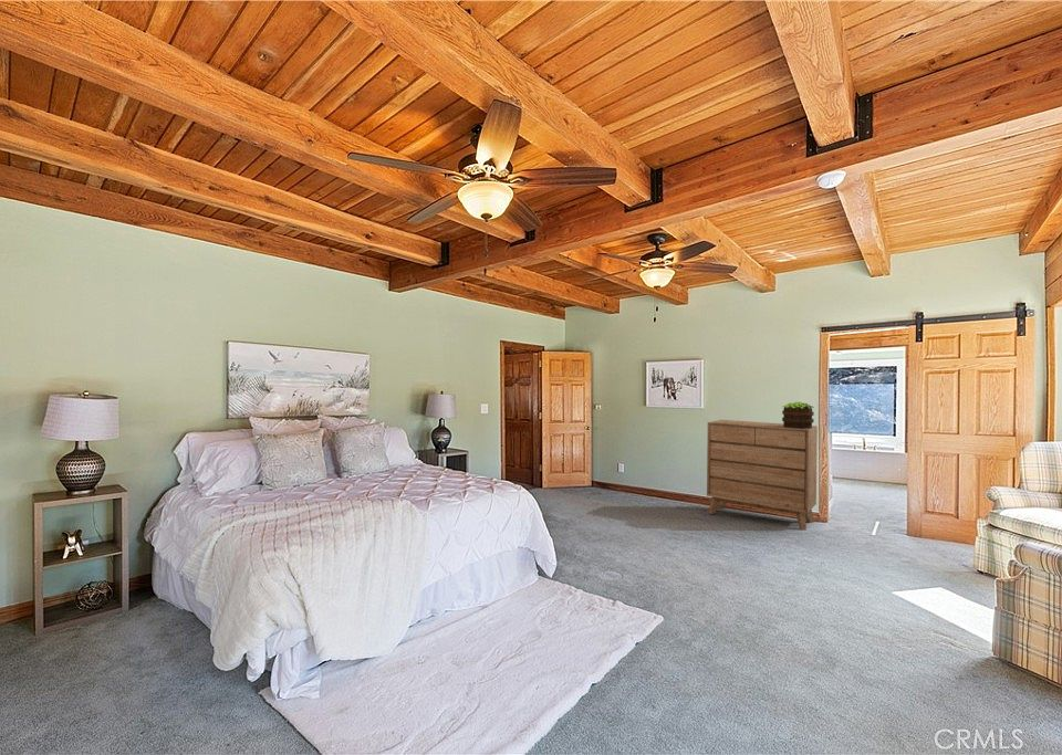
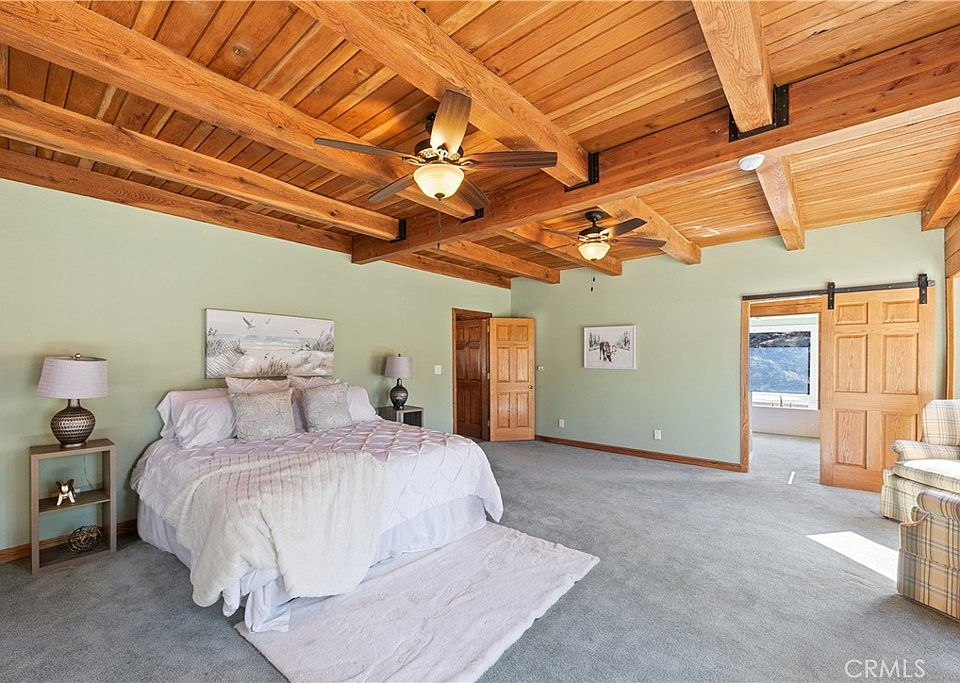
- potted plant (798, 413)
- dresser (760, 471)
